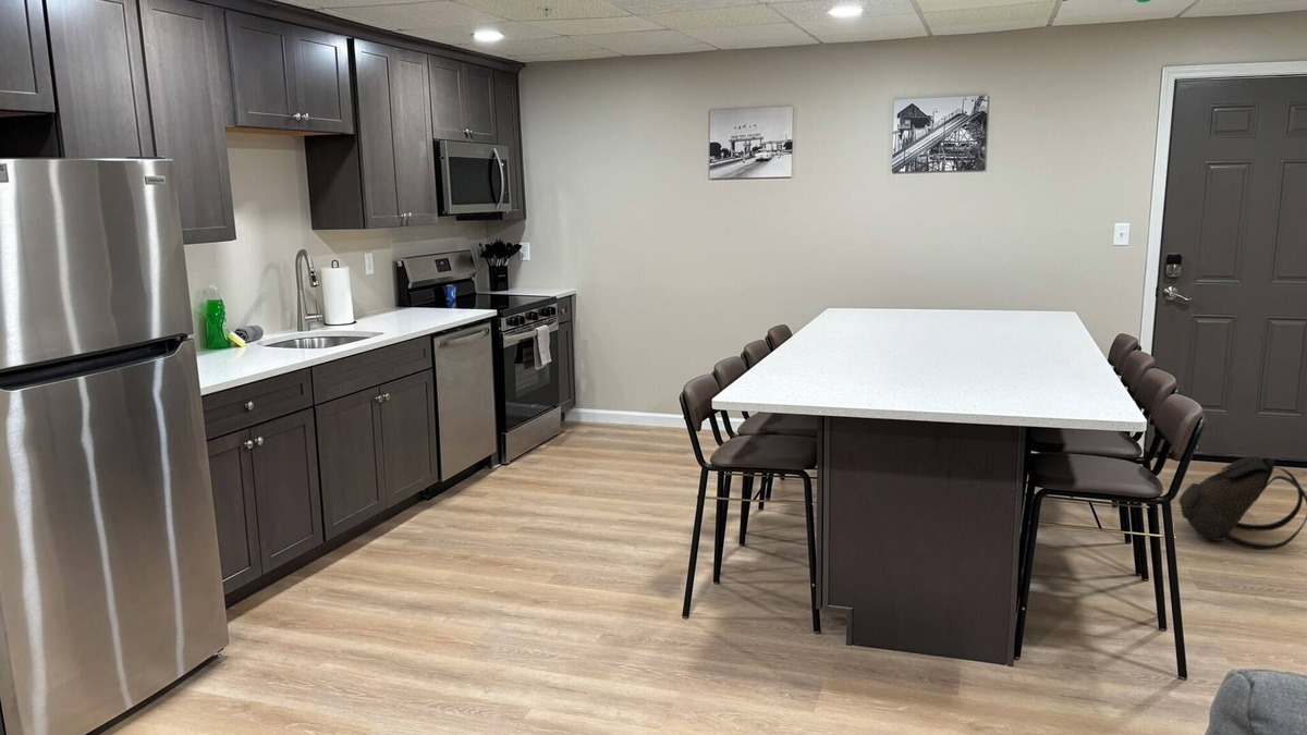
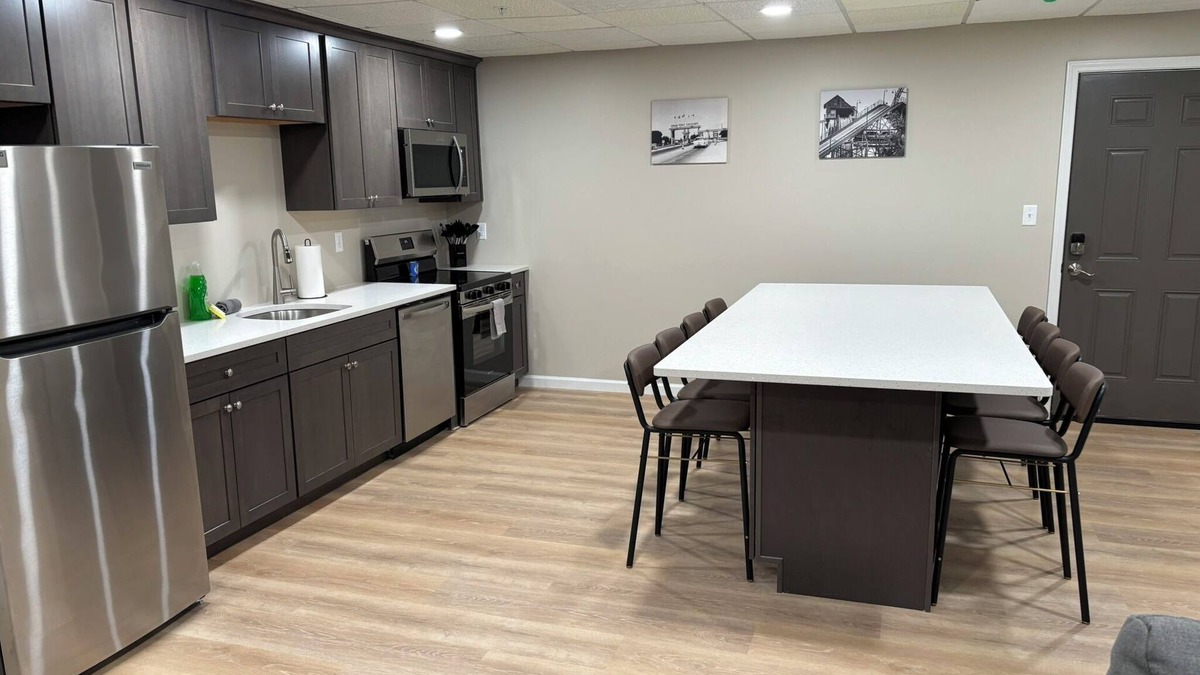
- backpack (1242, 497)
